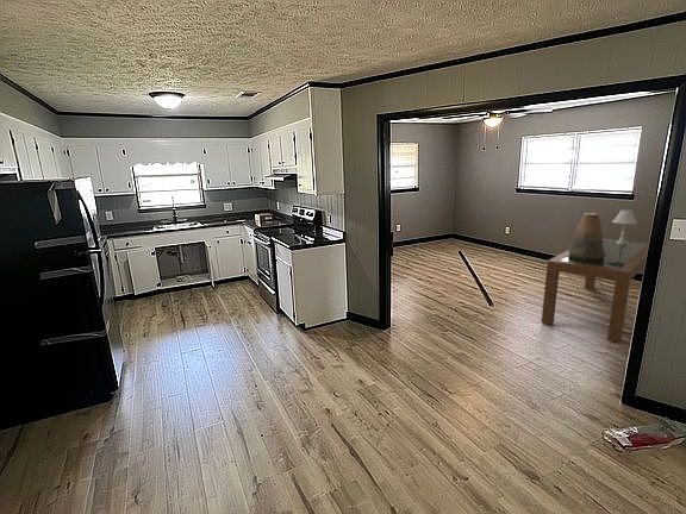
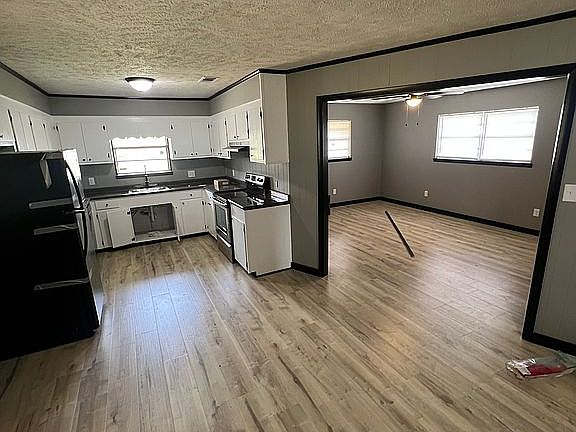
- decorative urn (588, 234)
- dining table (603, 277)
- table lamp (623, 226)
